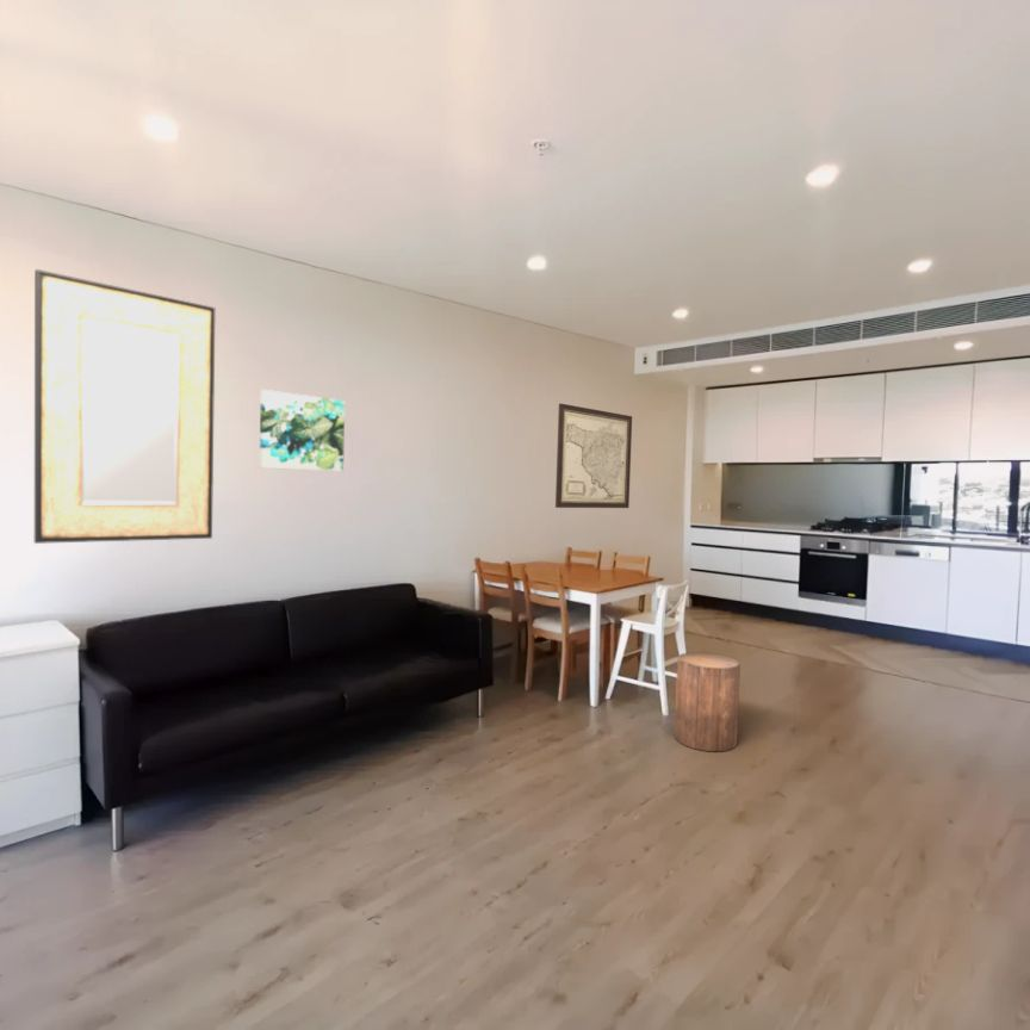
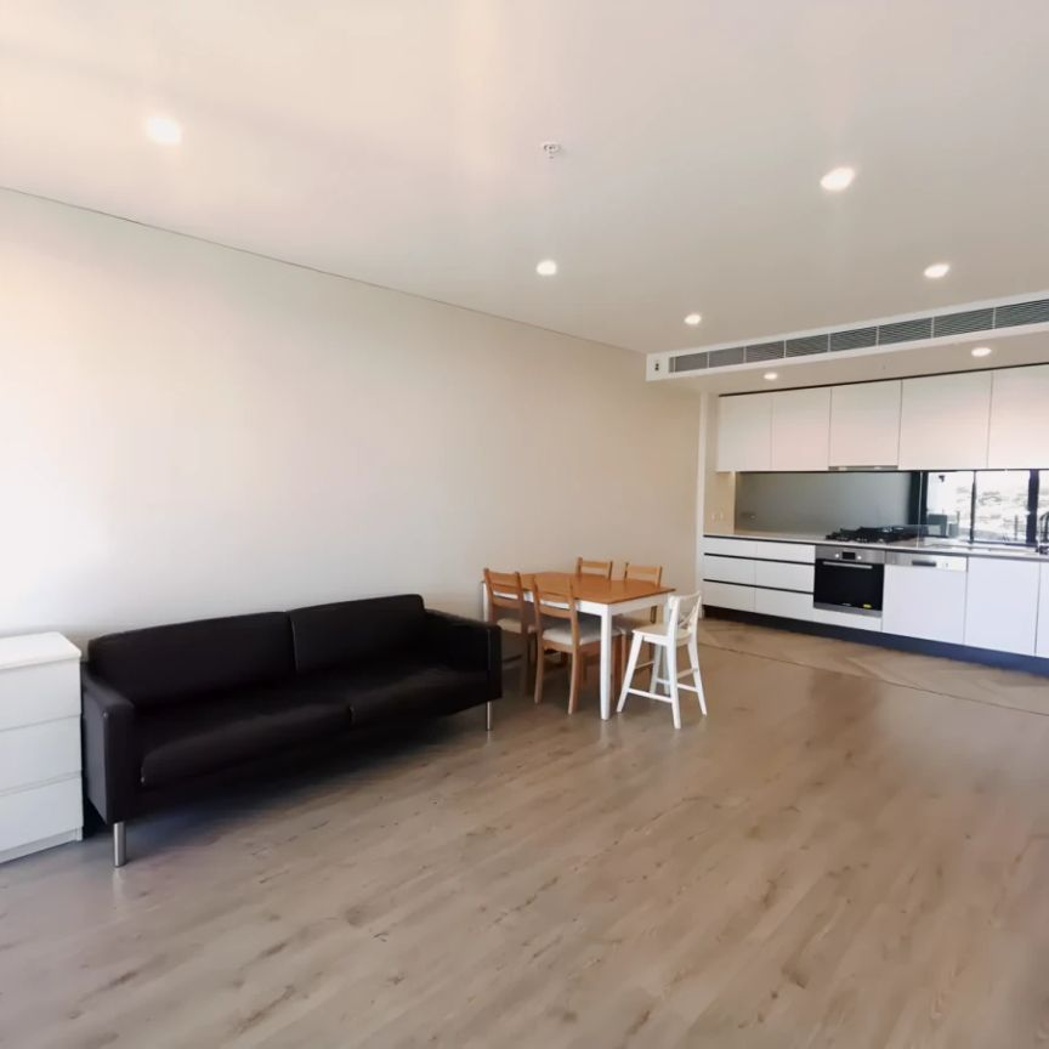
- wall art (303, 432)
- stool (706, 699)
- wall art (596, 459)
- home mirror (131, 416)
